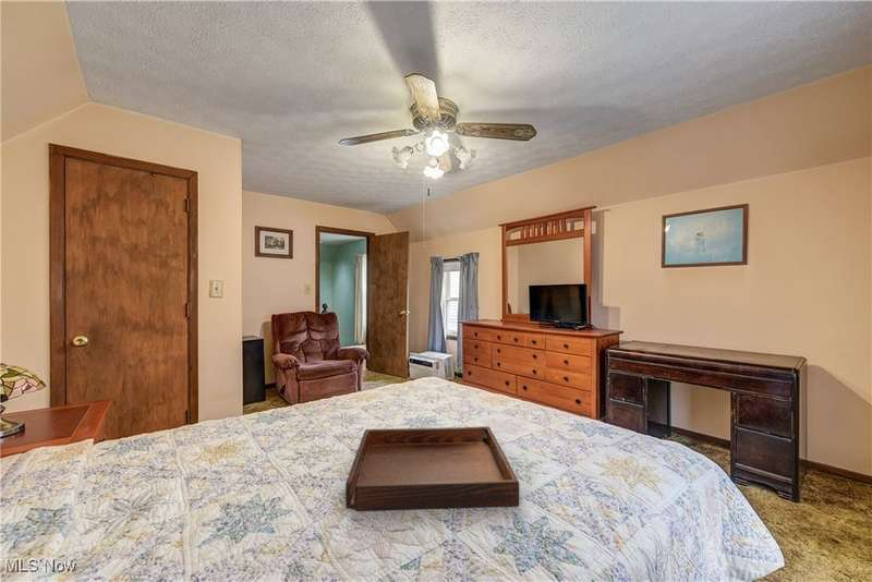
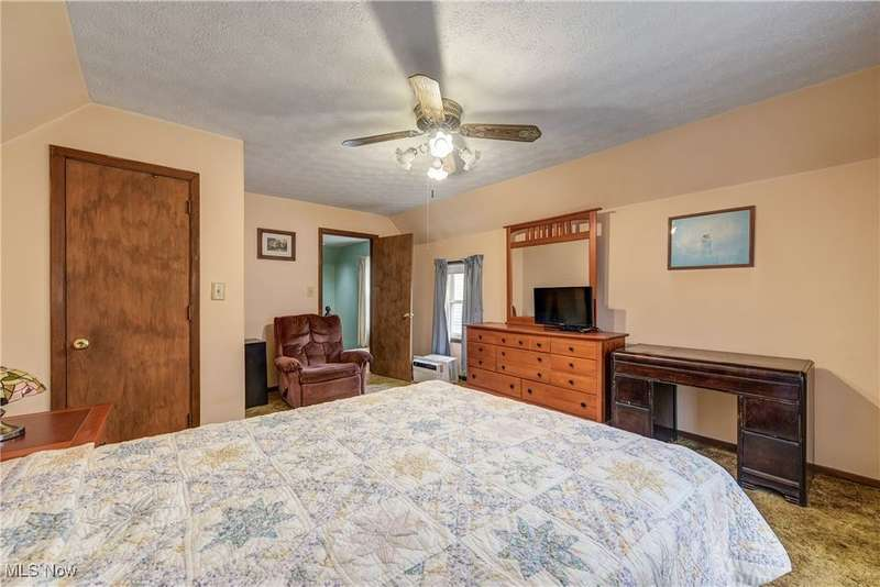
- serving tray (429, 461)
